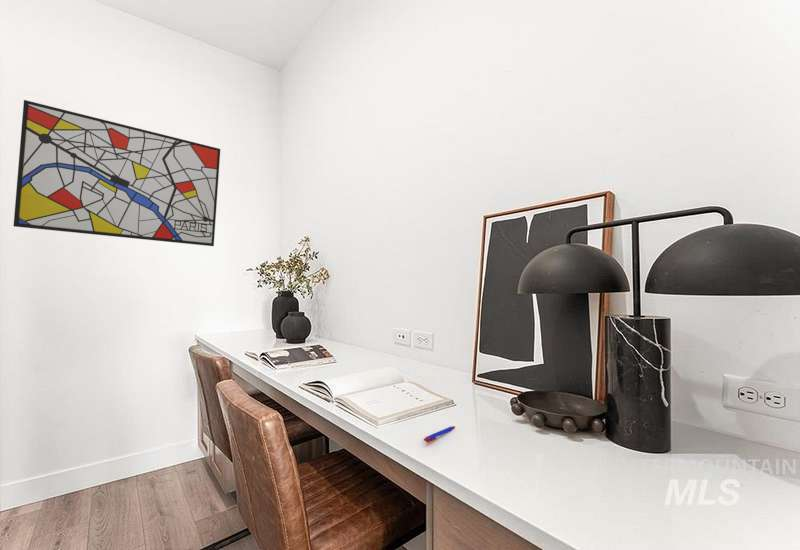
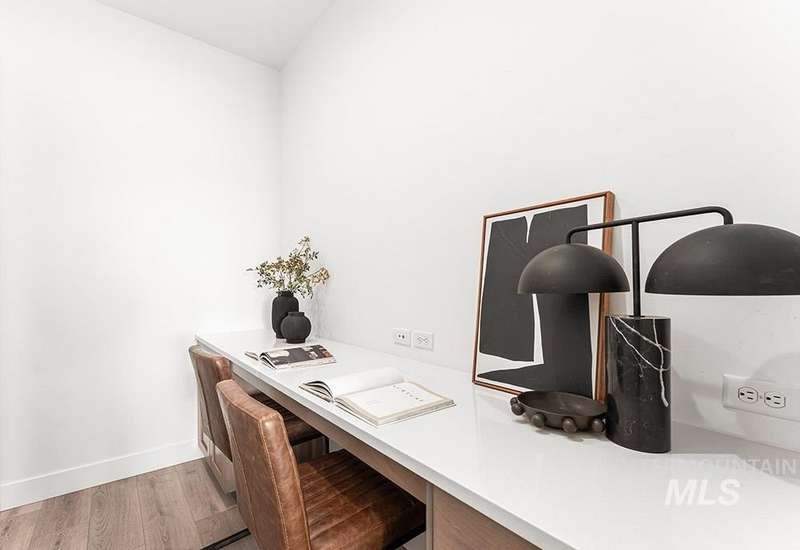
- pen (440, 432)
- wall art (130, 182)
